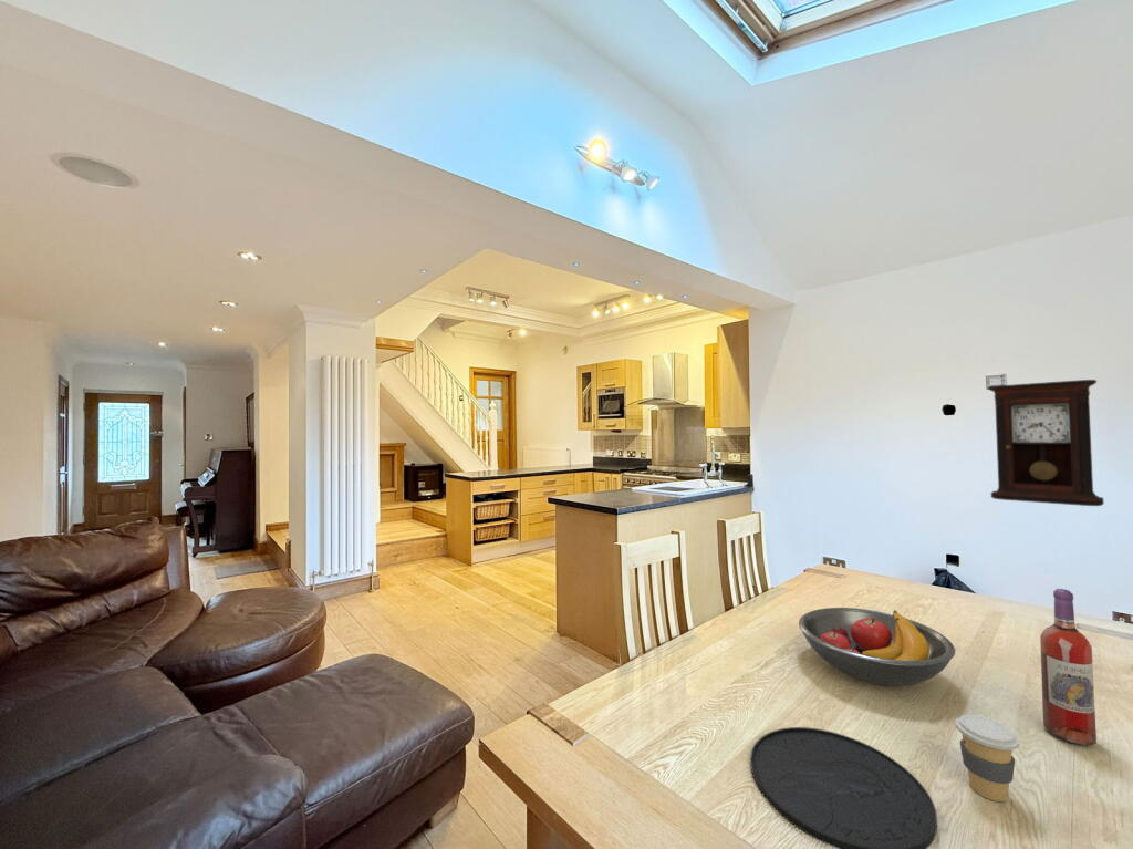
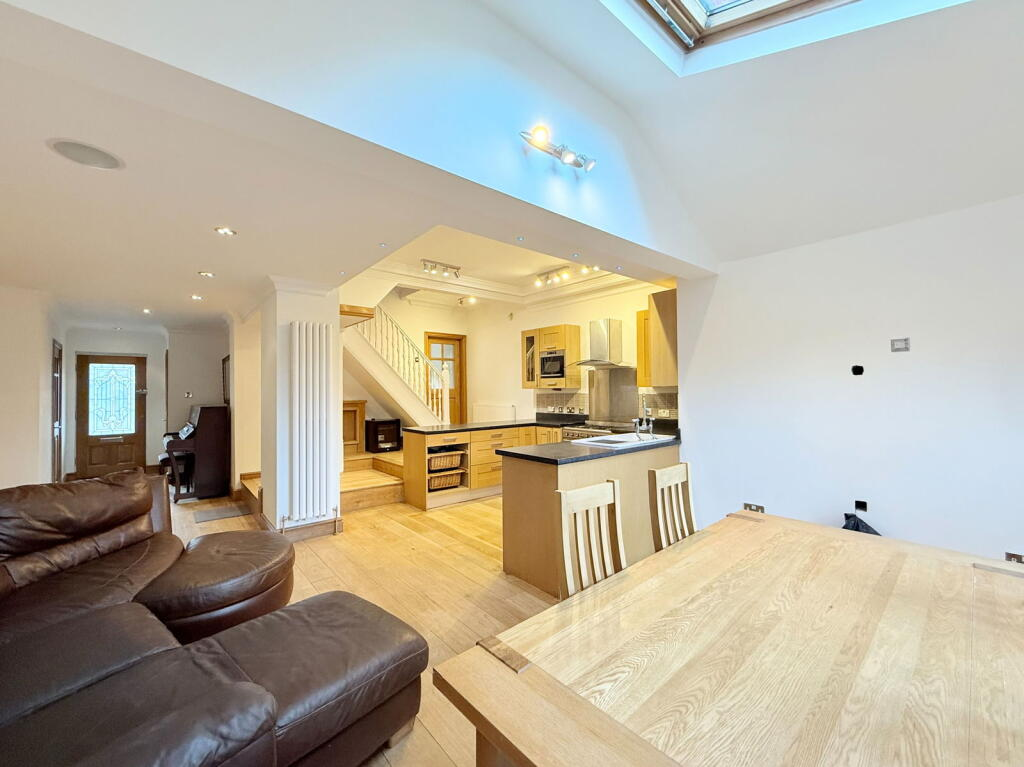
- wine bottle (1066, 662)
- pendulum clock (1041, 442)
- coffee cup (987, 758)
- plate (835, 781)
- fruit bowl (871, 644)
